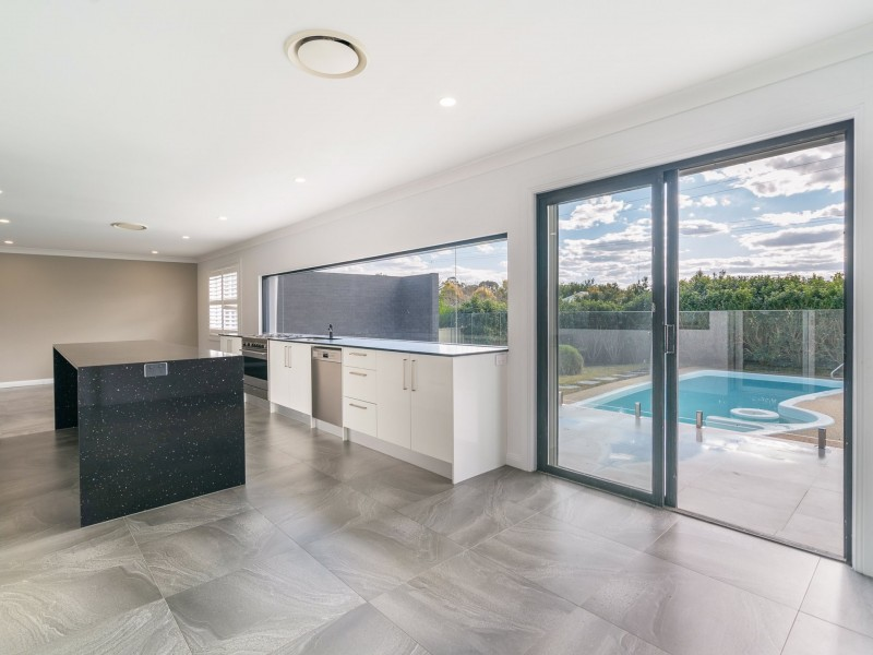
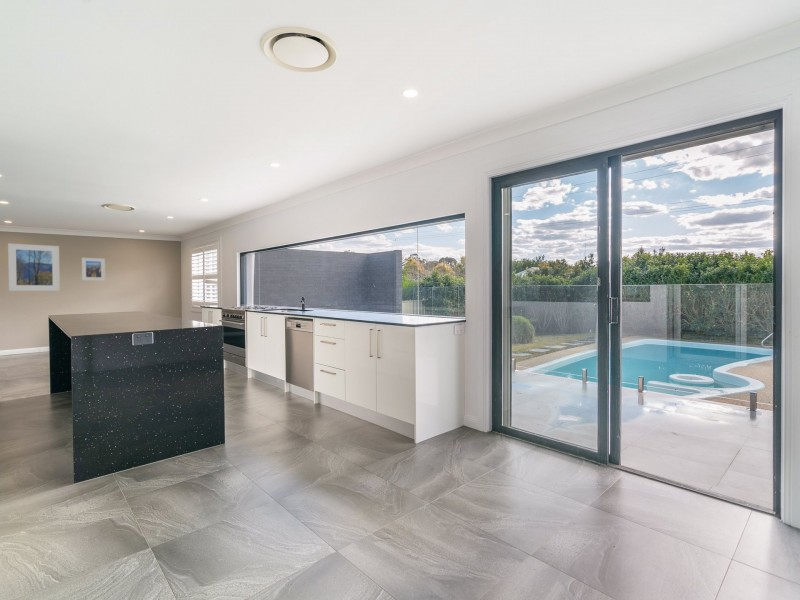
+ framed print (93, 269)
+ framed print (34, 267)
